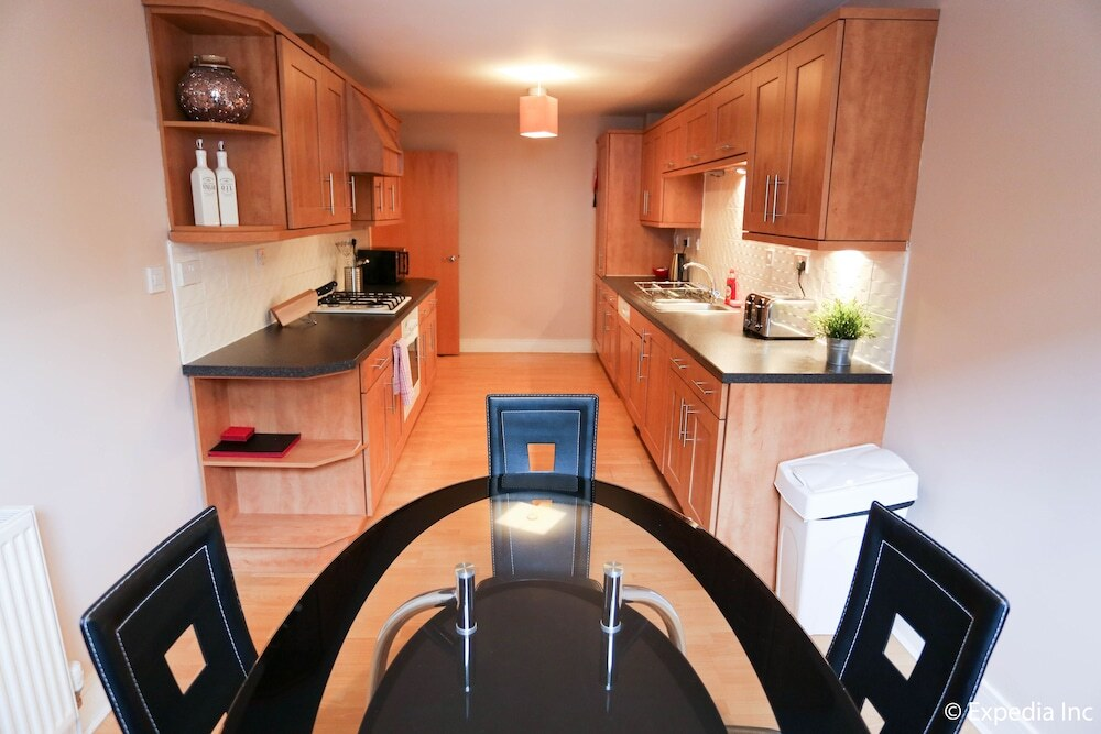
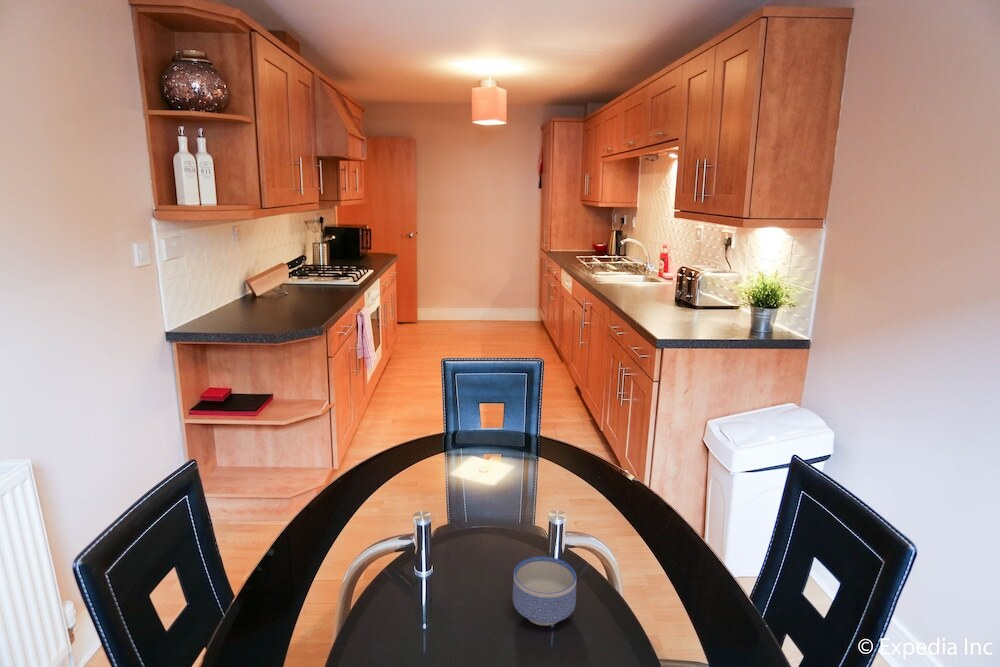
+ bowl (544, 593)
